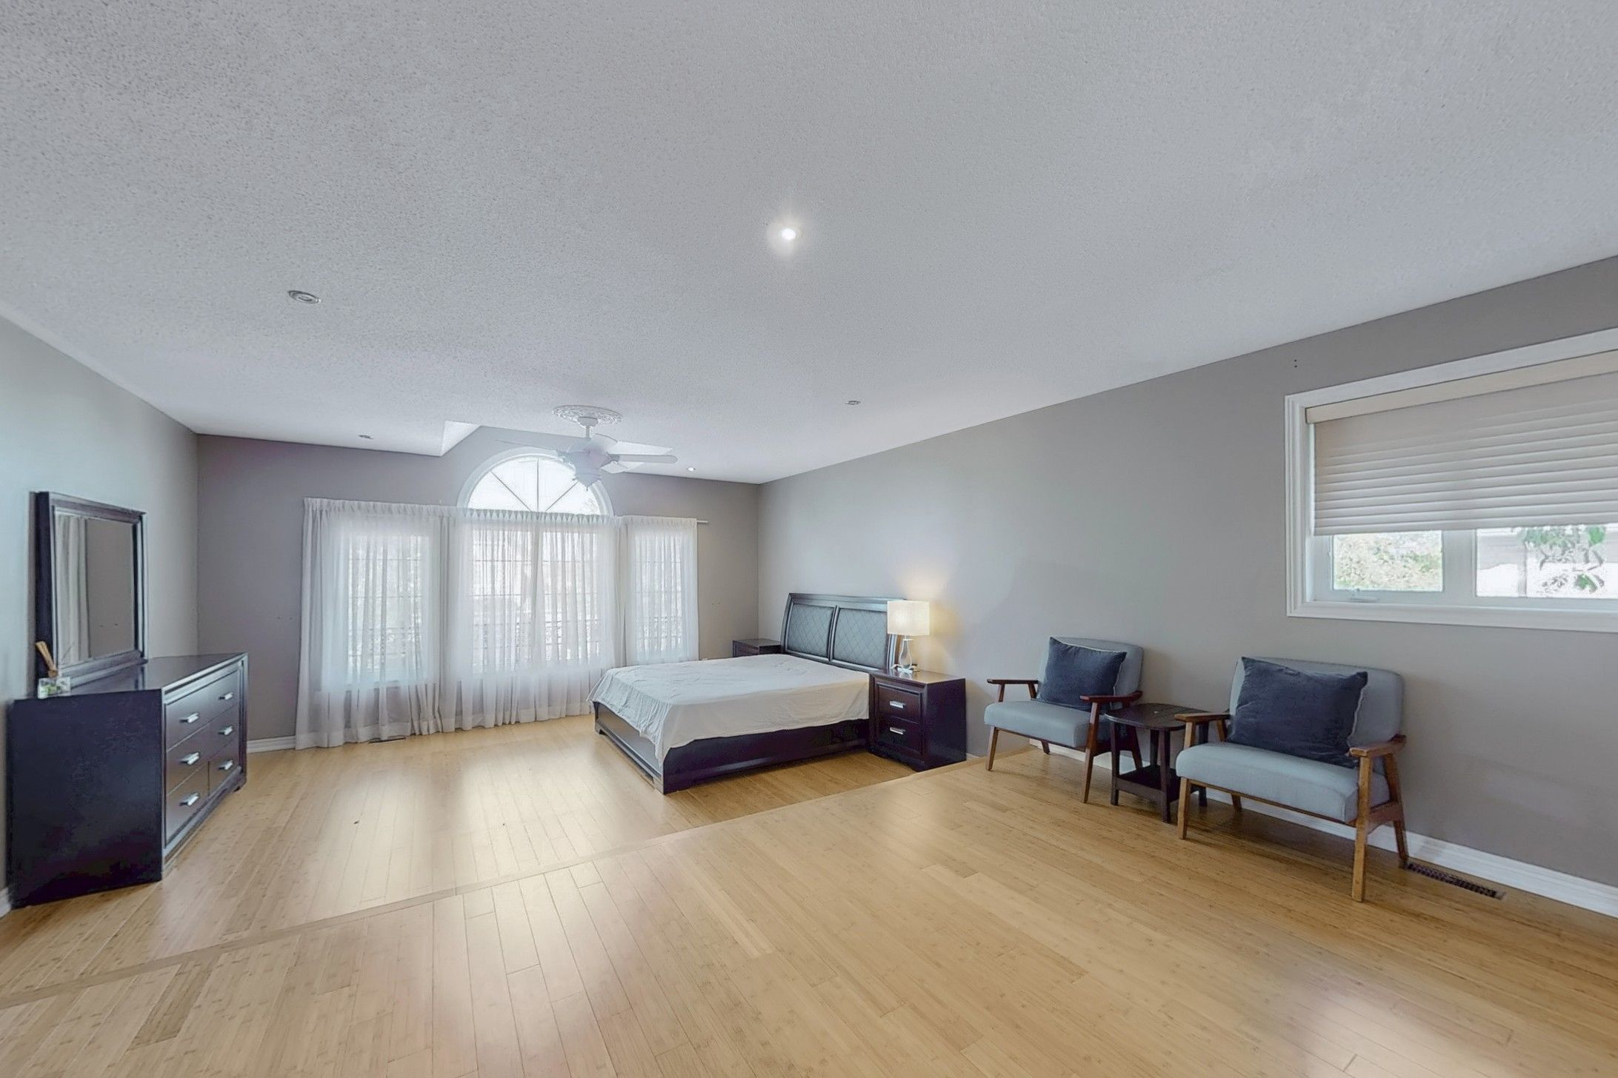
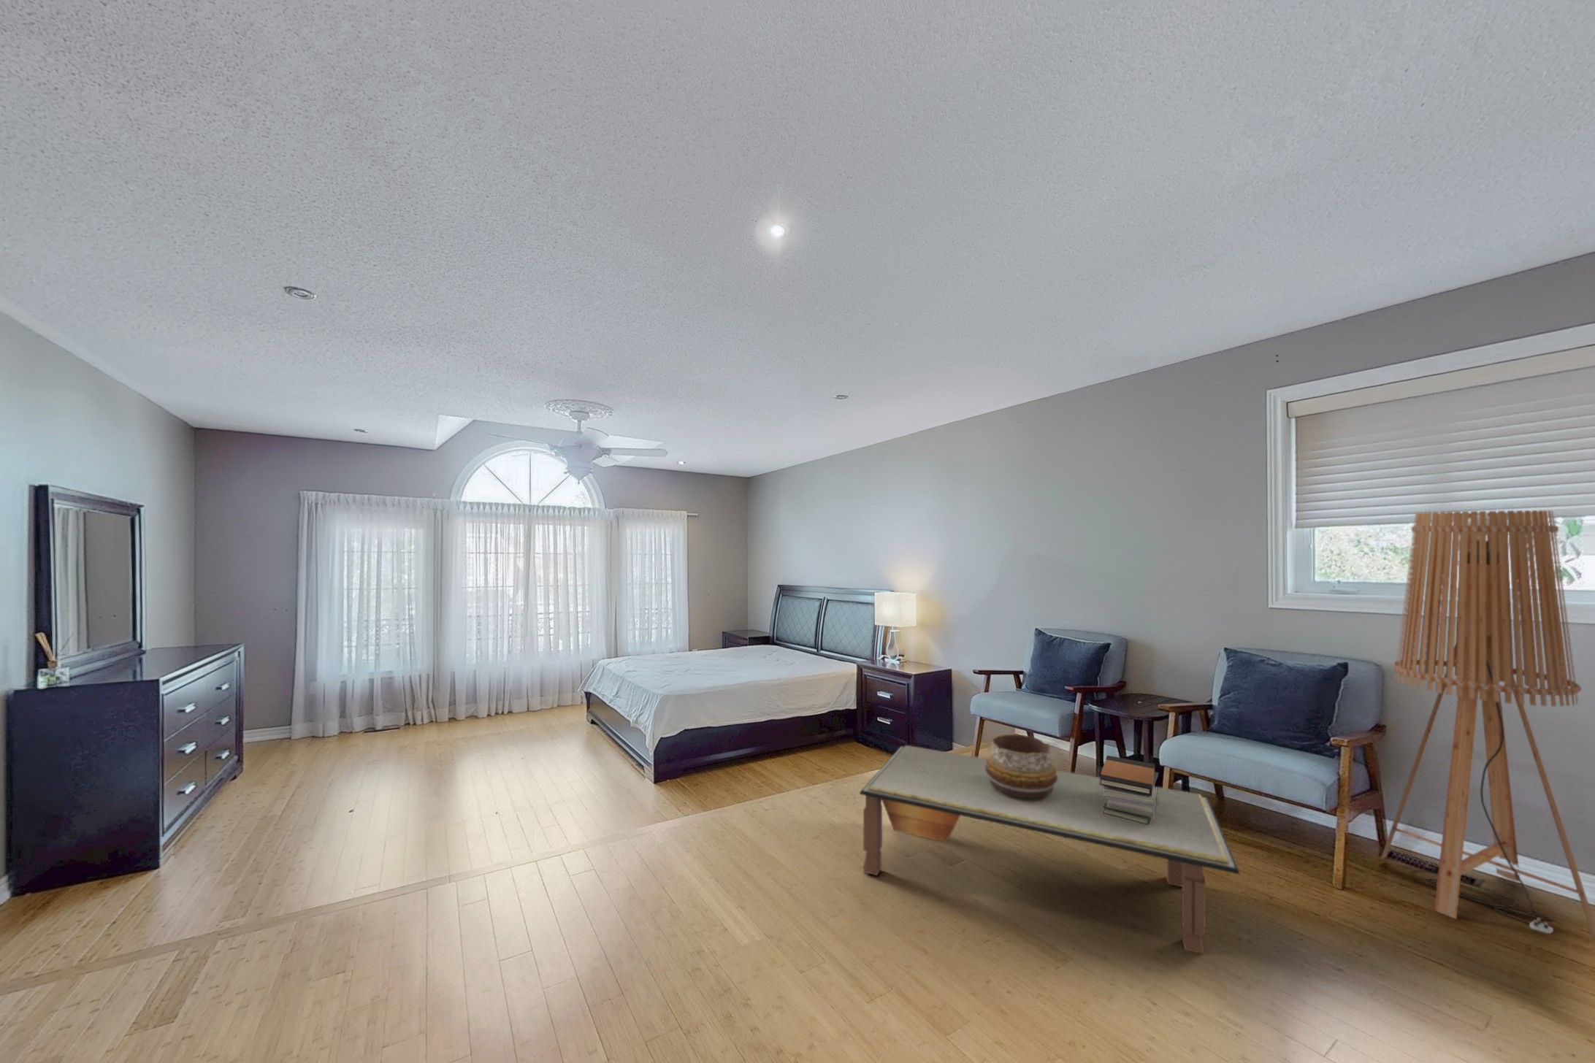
+ book stack (1129, 789)
+ coffee table (1032, 830)
+ decorative bowl (1021, 765)
+ floor lamp (1476, 704)
